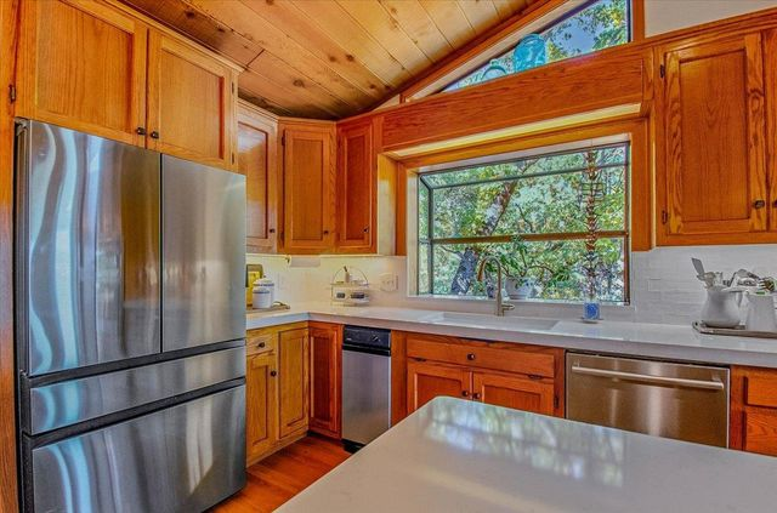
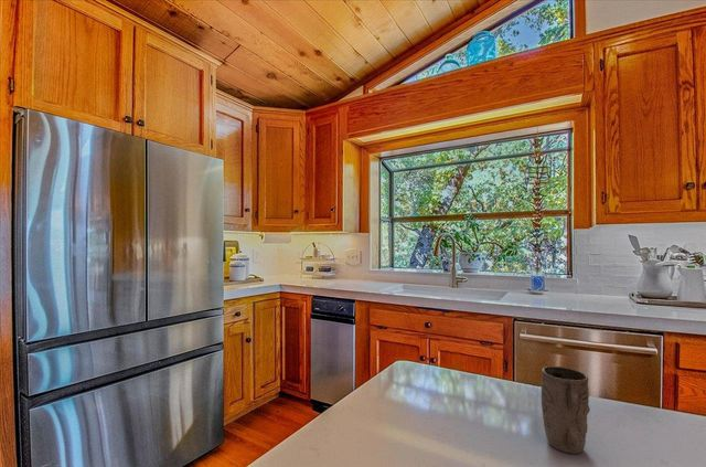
+ mug (561, 404)
